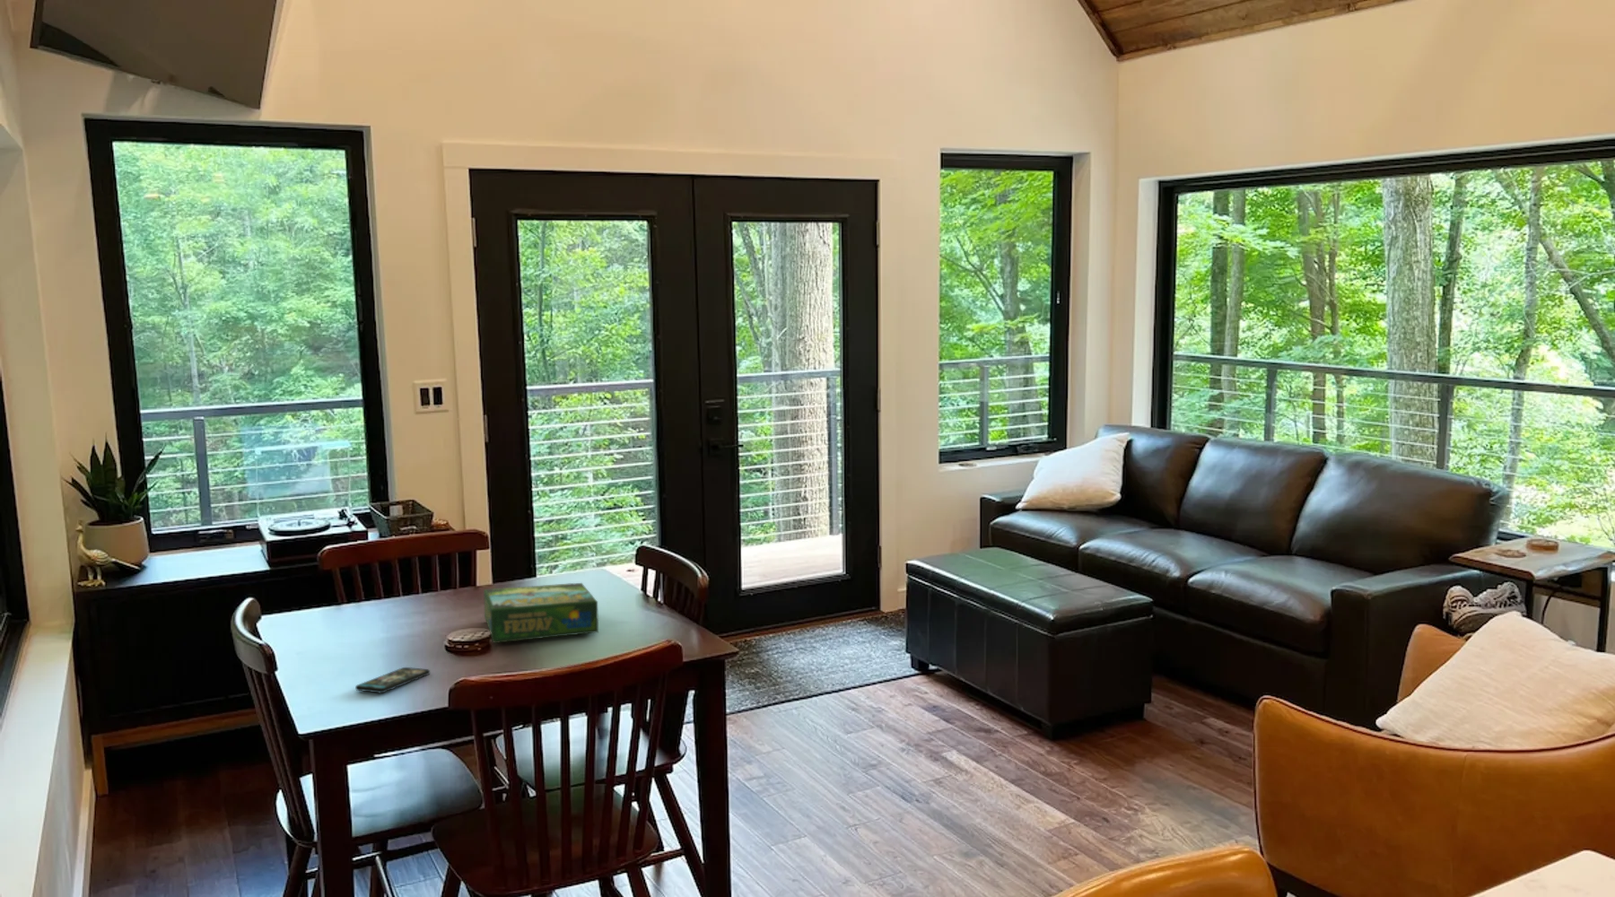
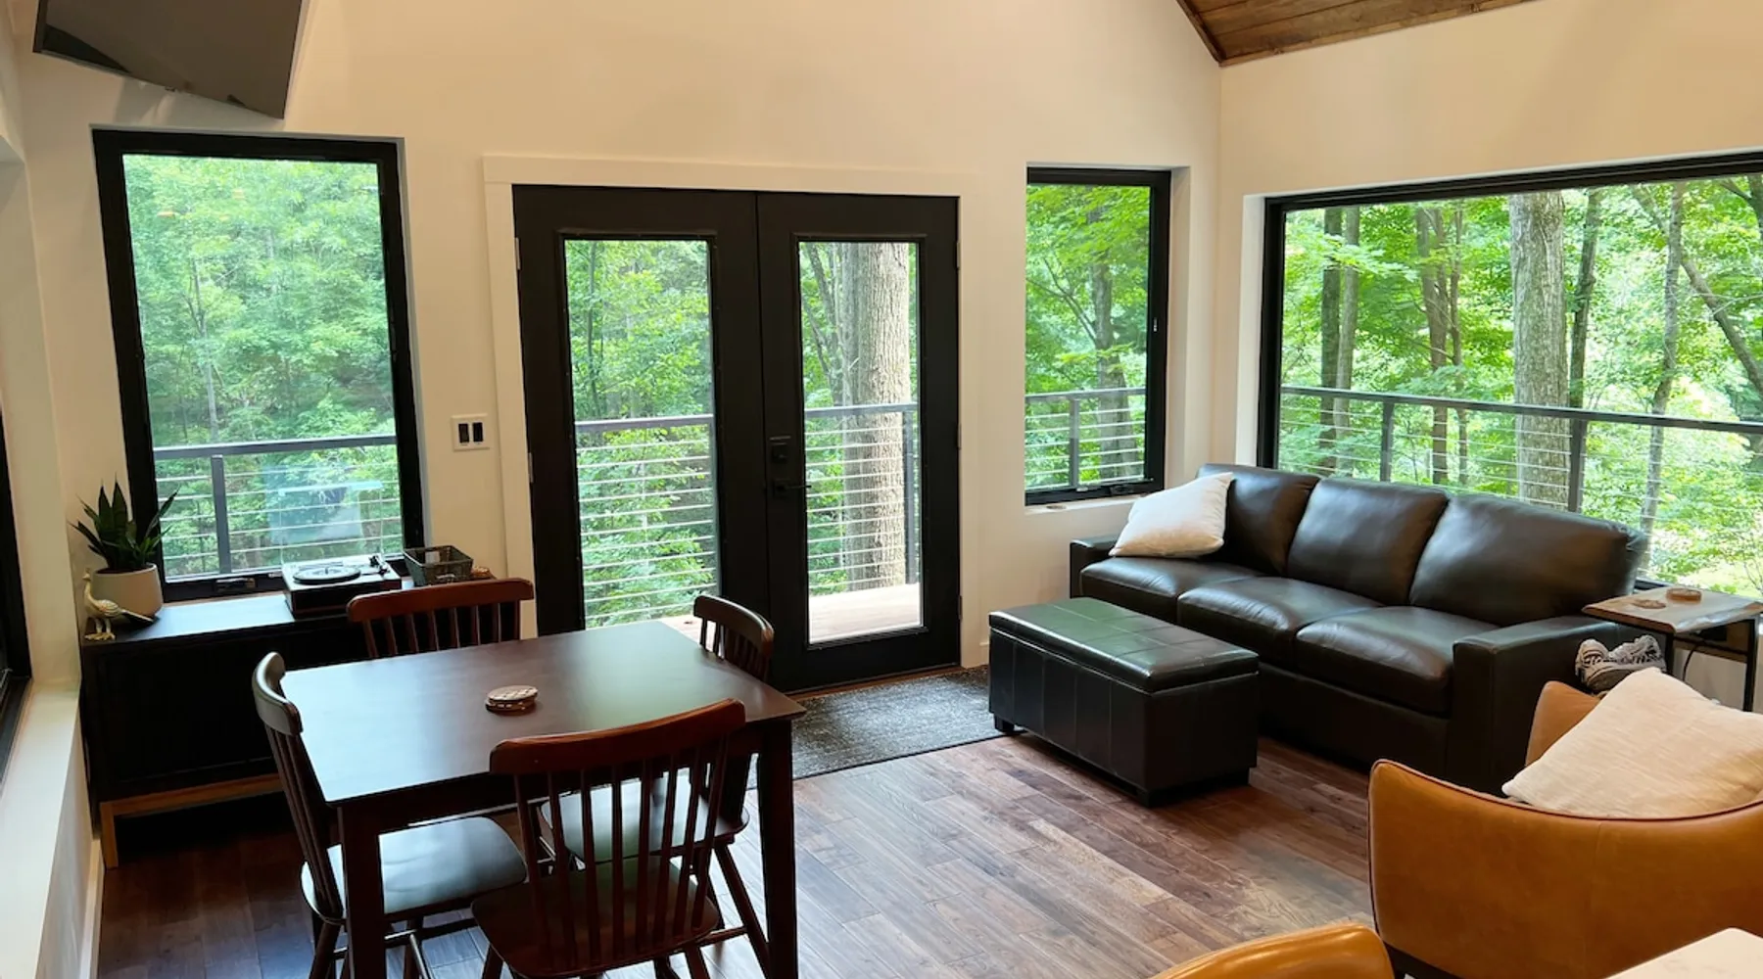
- smartphone (393, 679)
- board game (539, 610)
